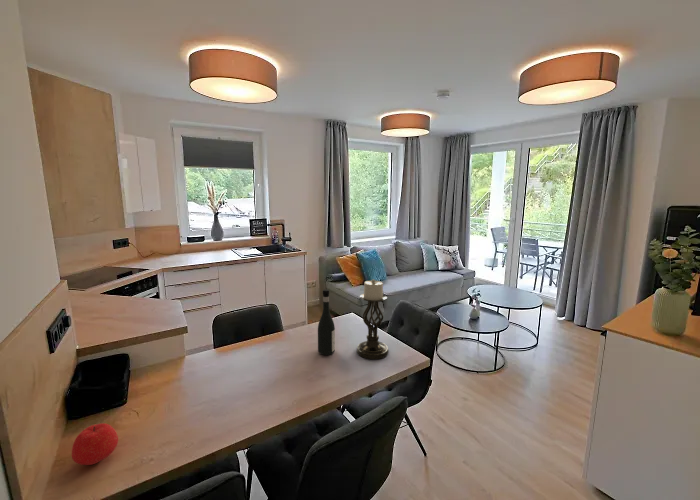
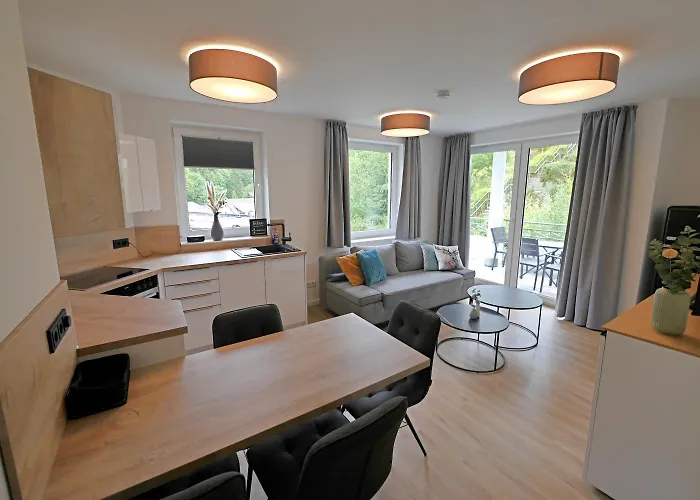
- wine bottle (326, 321)
- apple (95, 442)
- candle holder (372, 316)
